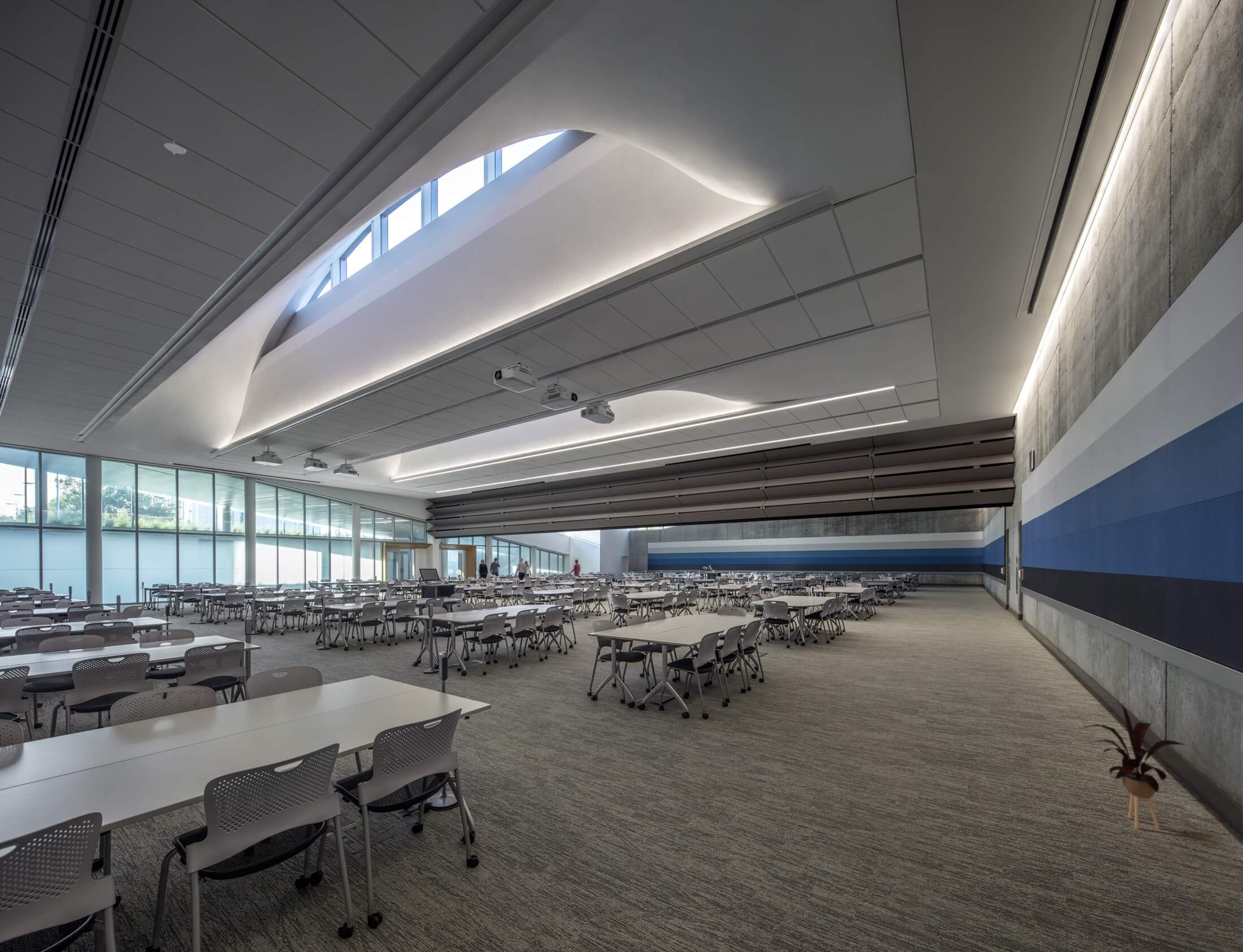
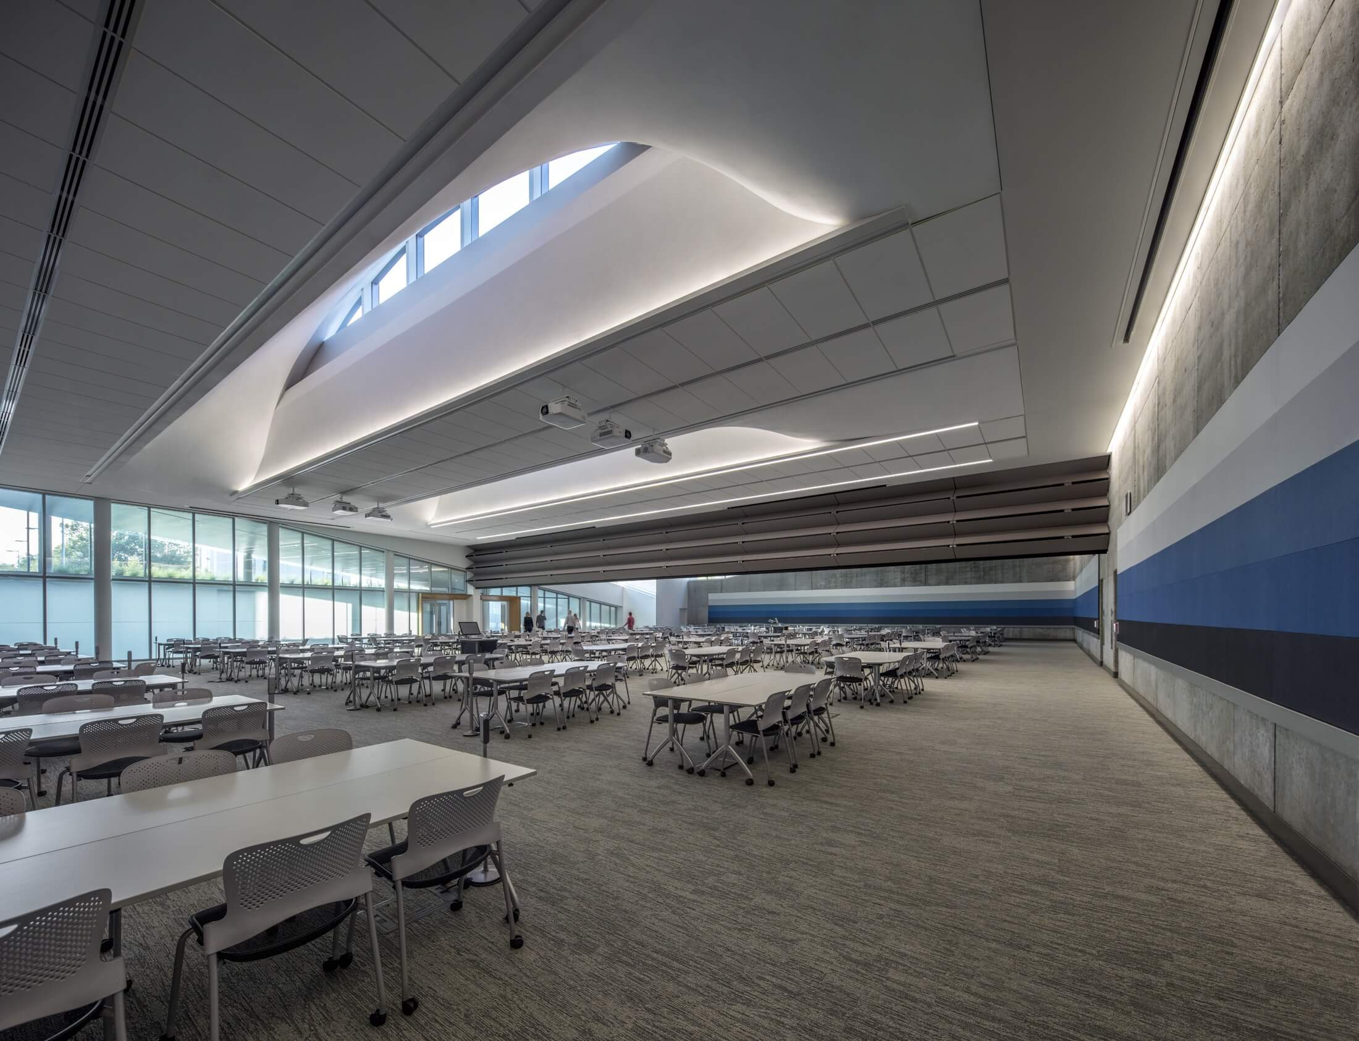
- recessed light (175, 147)
- house plant (1131, 760)
